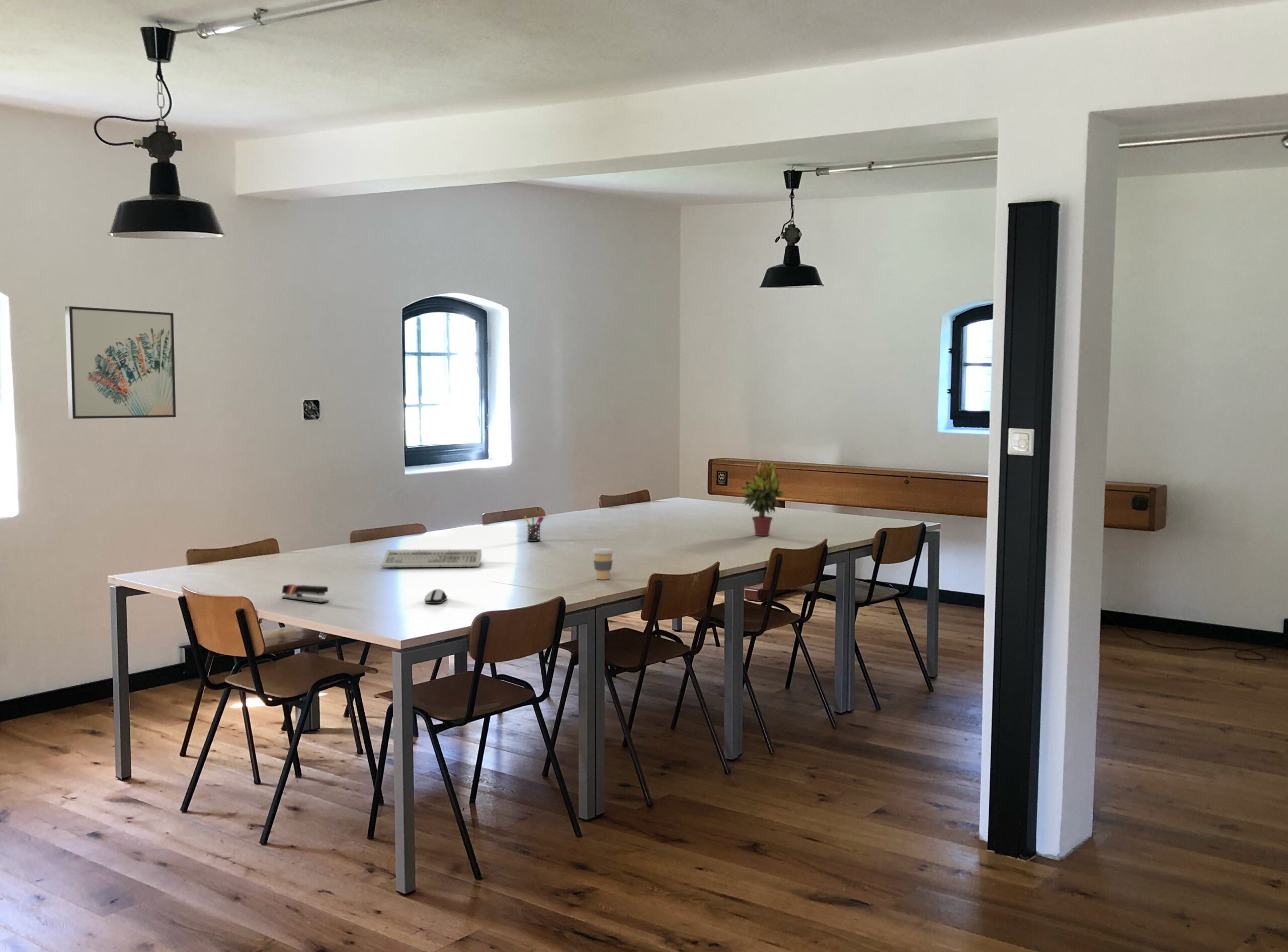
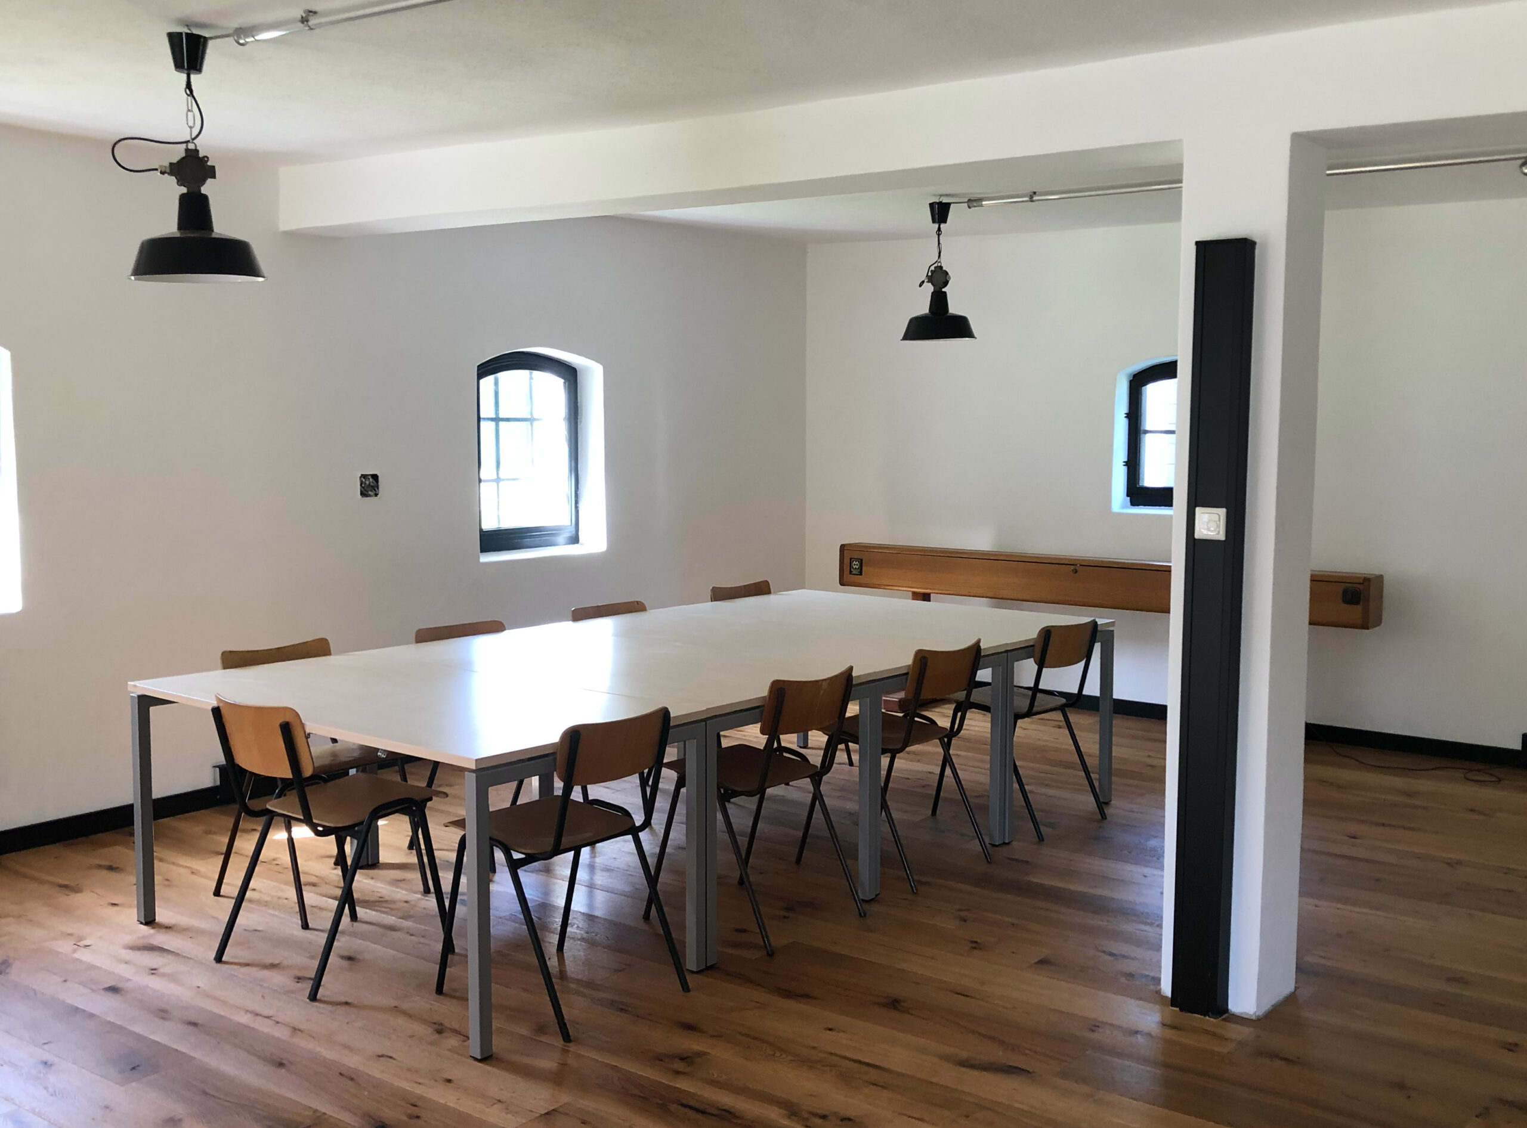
- stapler (305, 592)
- coffee cup (603, 564)
- potted plant (763, 498)
- keyboard (432, 558)
- computer mouse (436, 595)
- wall art (122, 364)
- pen holder (534, 526)
